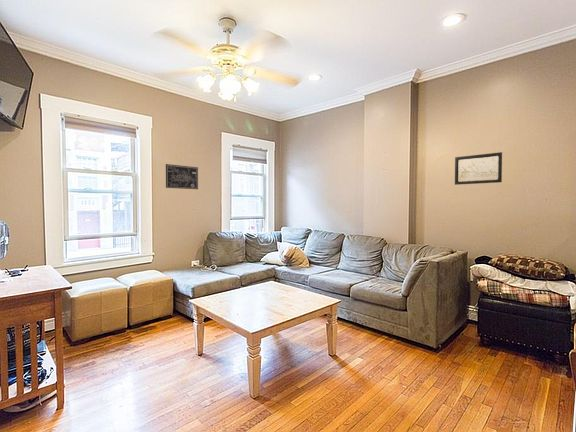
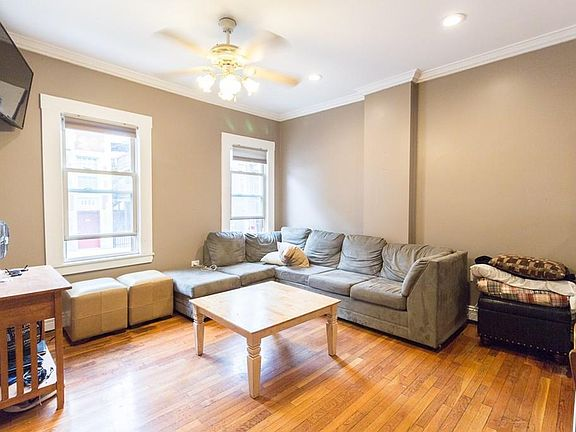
- wall art (182, 177)
- wall art (477, 169)
